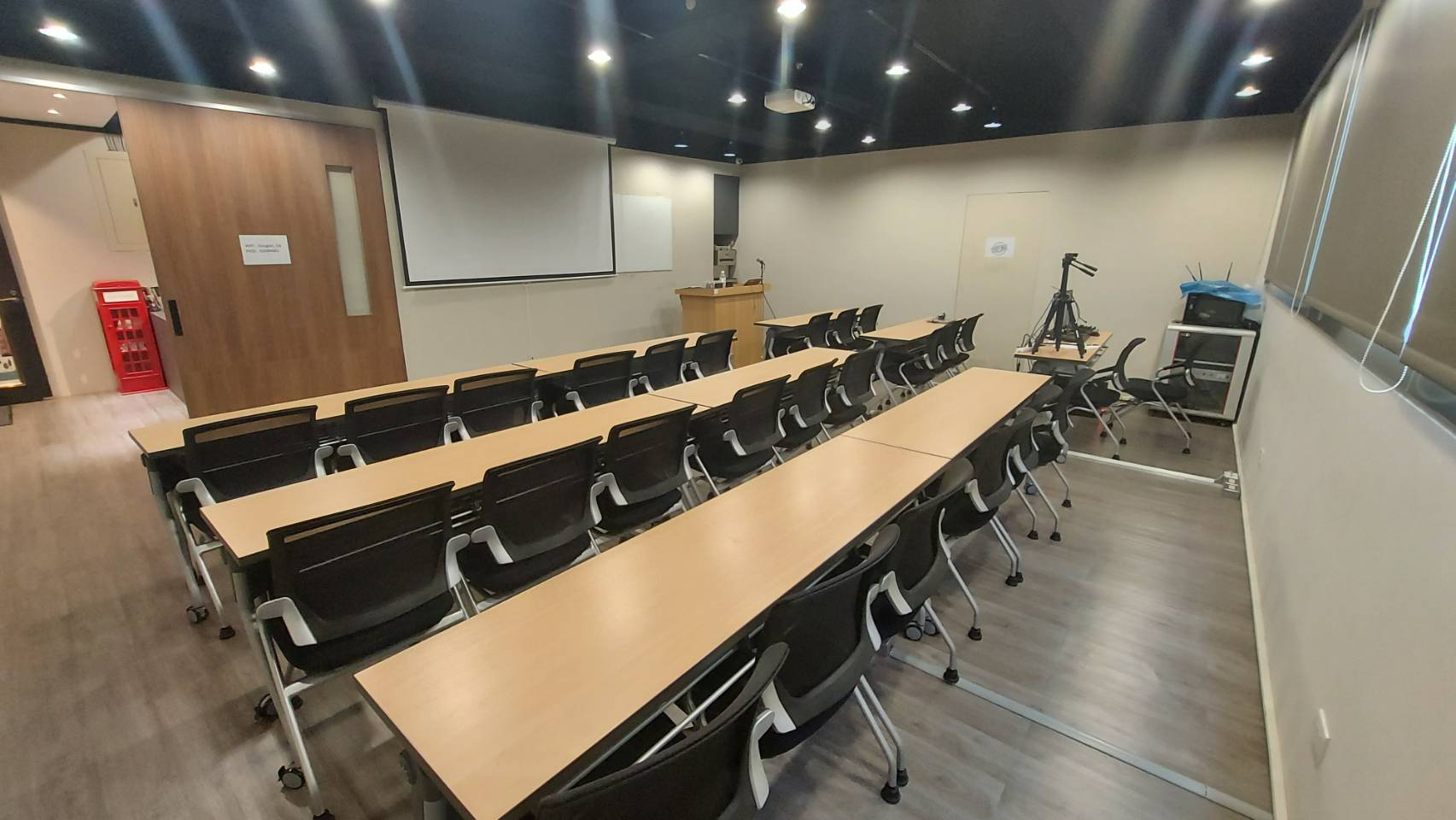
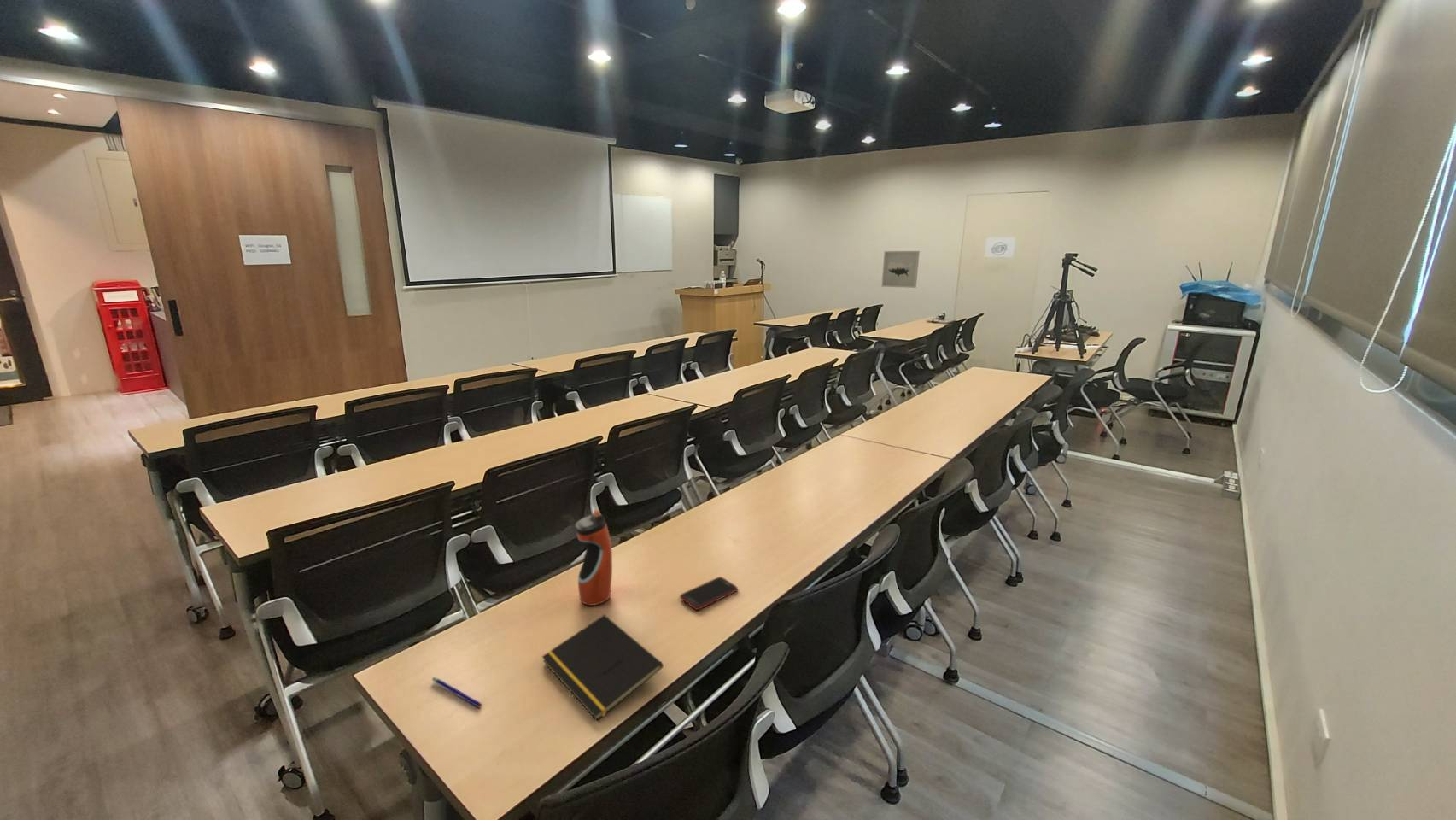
+ notepad (600, 661)
+ wall art (900, 269)
+ water bottle (594, 555)
+ cell phone (709, 593)
+ pen (456, 691)
